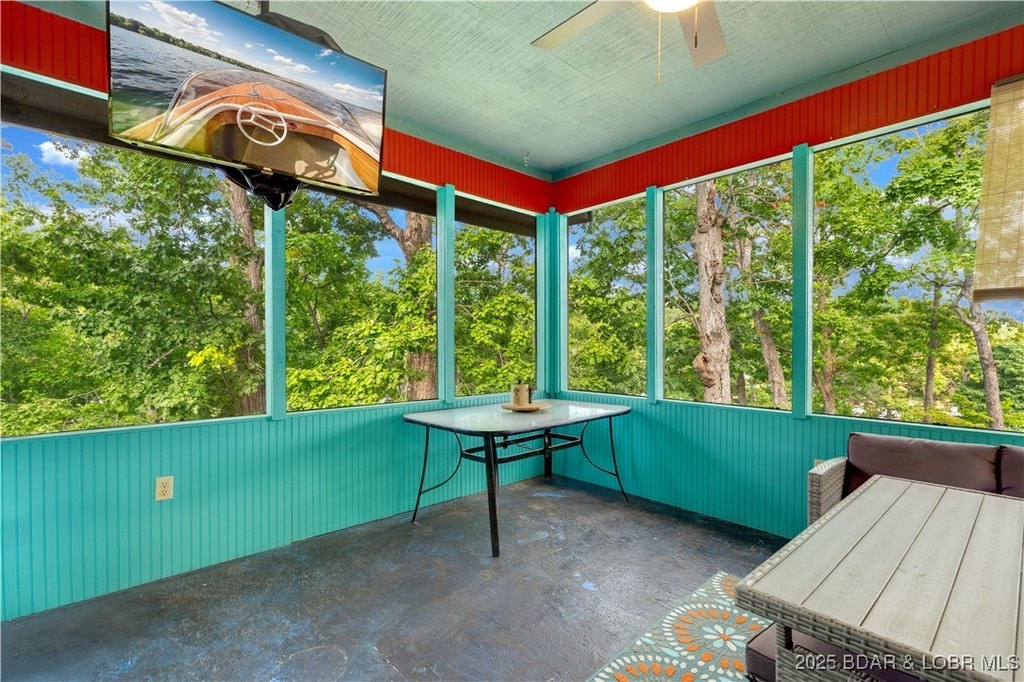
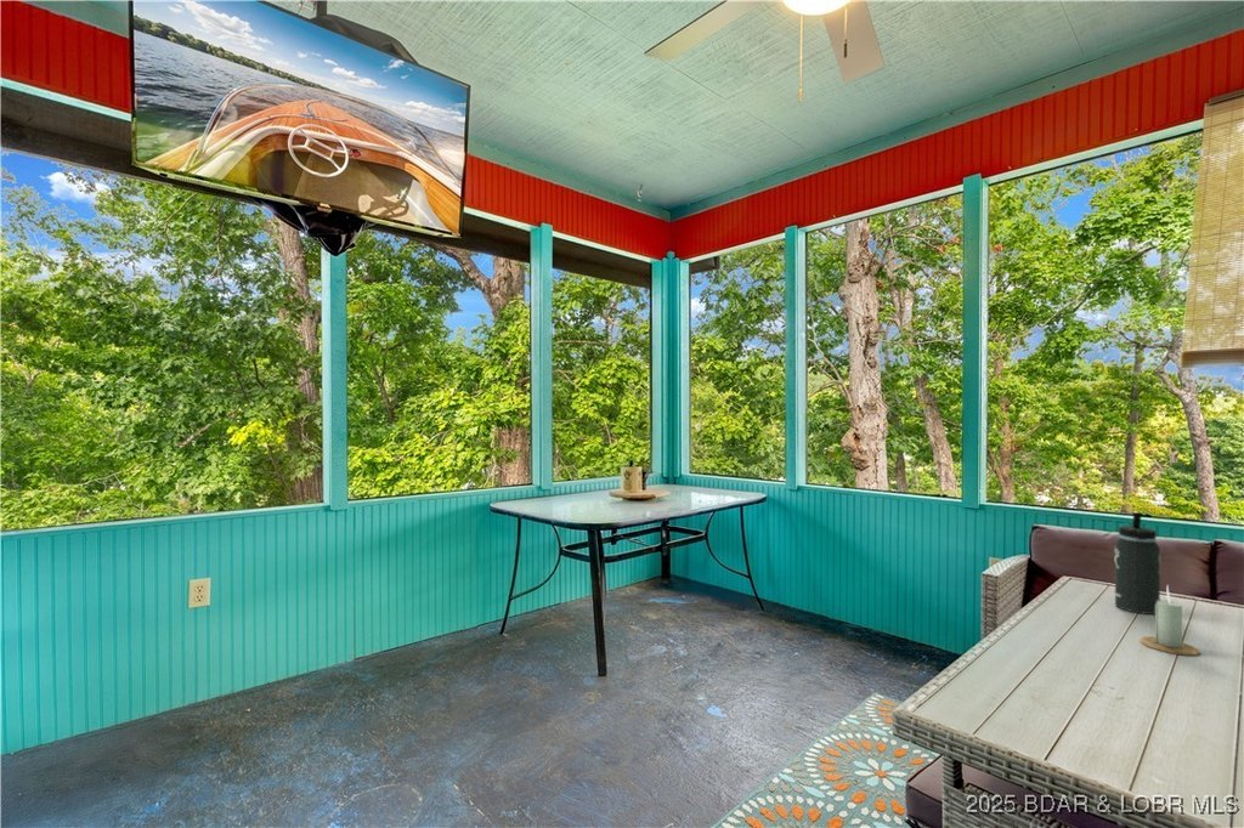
+ candle (1169, 616)
+ thermos bottle (1137, 561)
